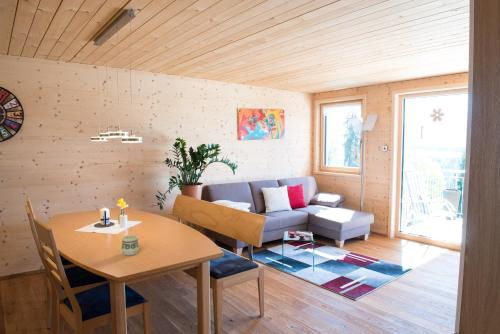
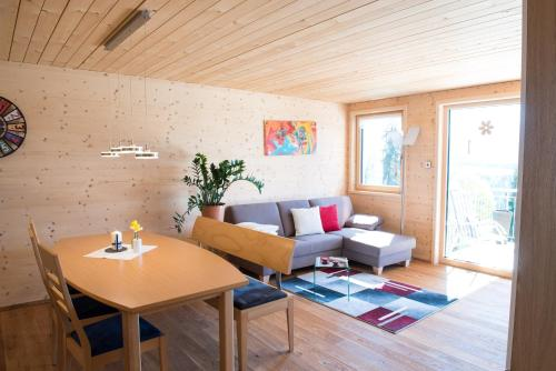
- cup (130, 245)
